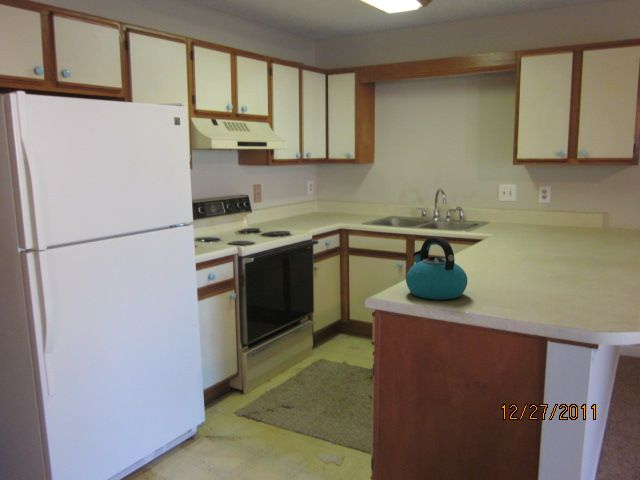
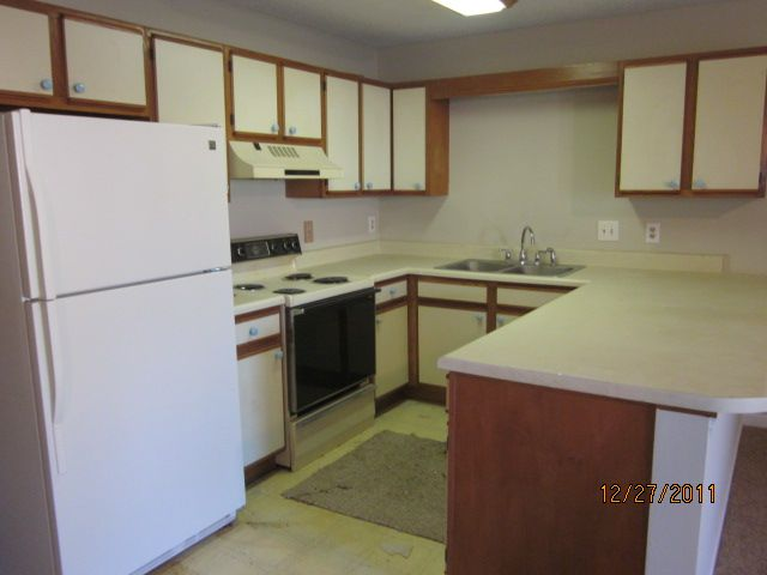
- kettle (434, 264)
